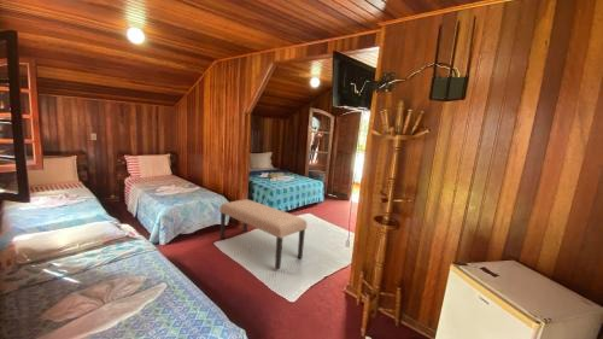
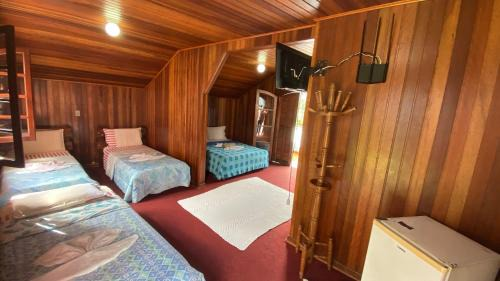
- bench (259, 228)
